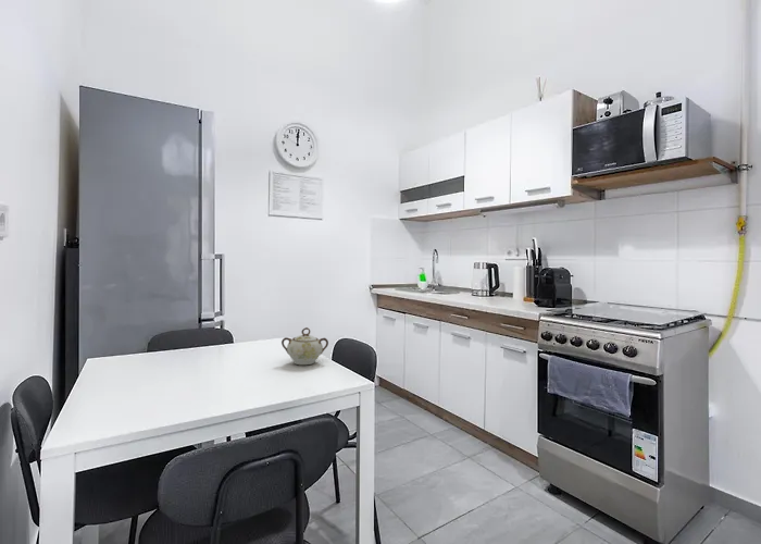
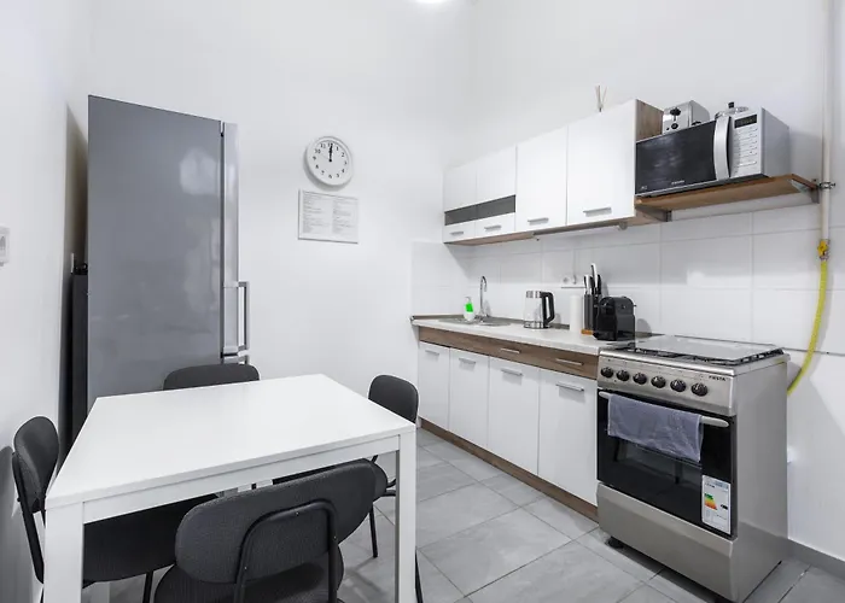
- sugar bowl (304, 345)
